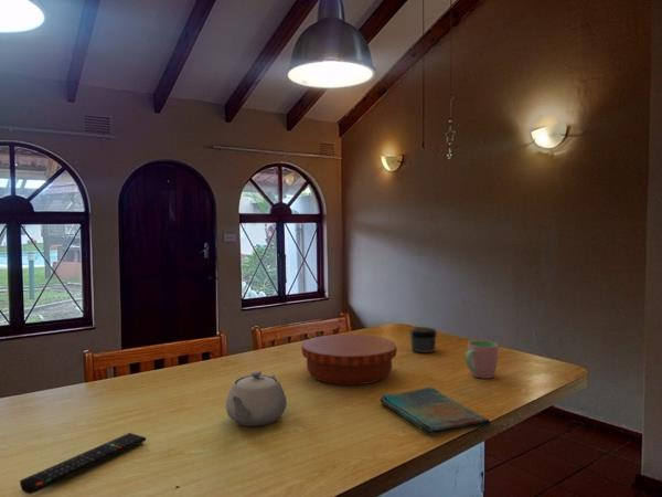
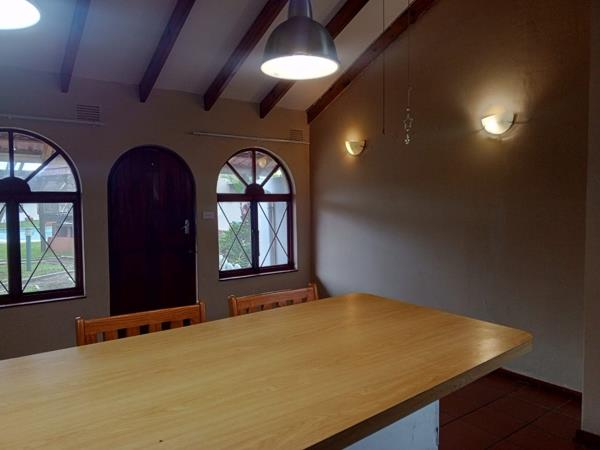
- remote control (87, 461)
- cup (479, 360)
- dish towel (431, 409)
- jar (423, 339)
- teapot (256, 395)
- bowl (349, 358)
